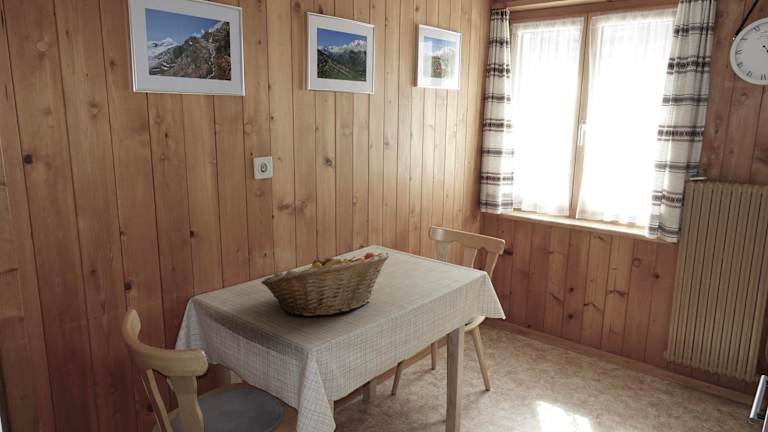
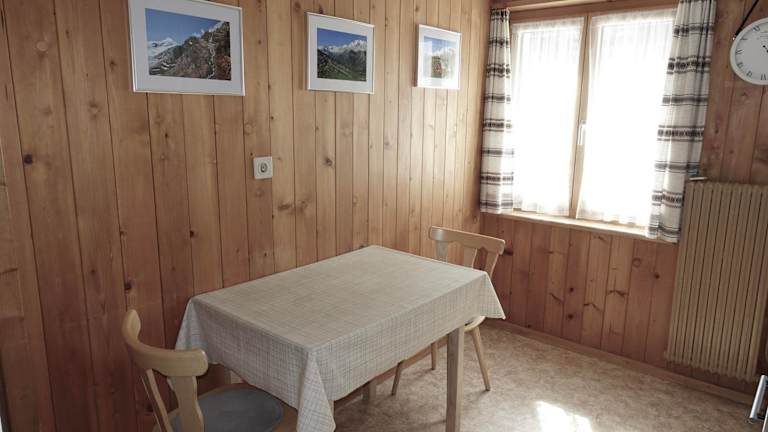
- fruit basket (328, 278)
